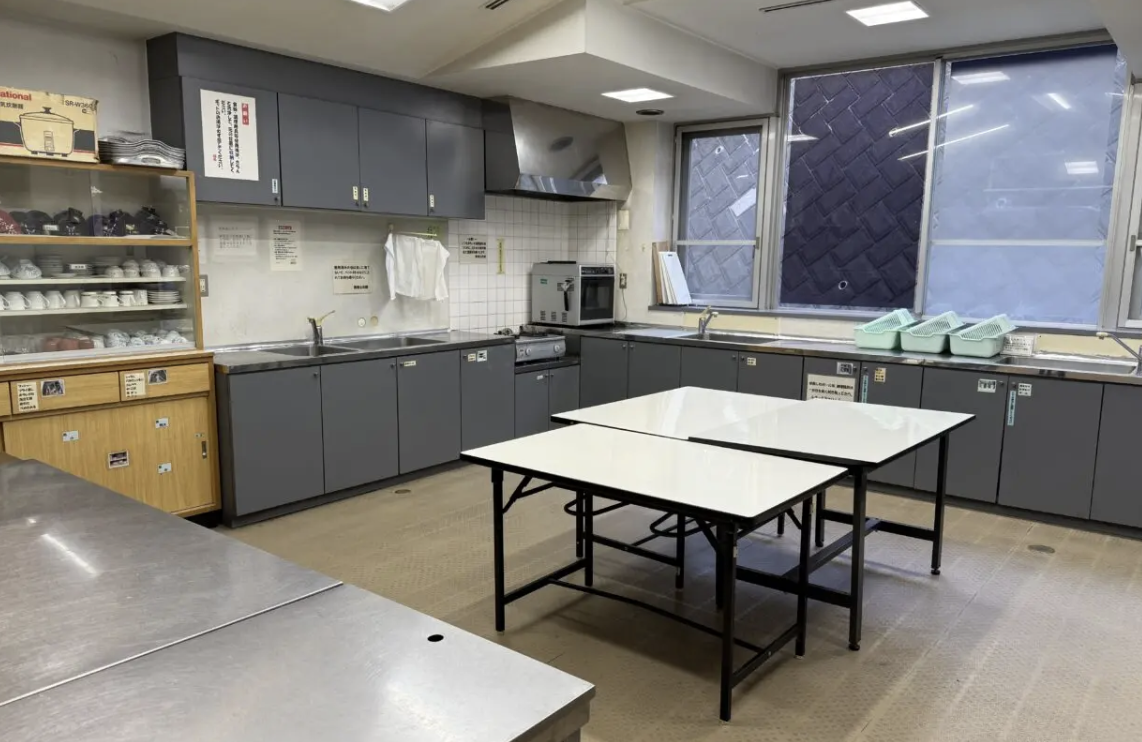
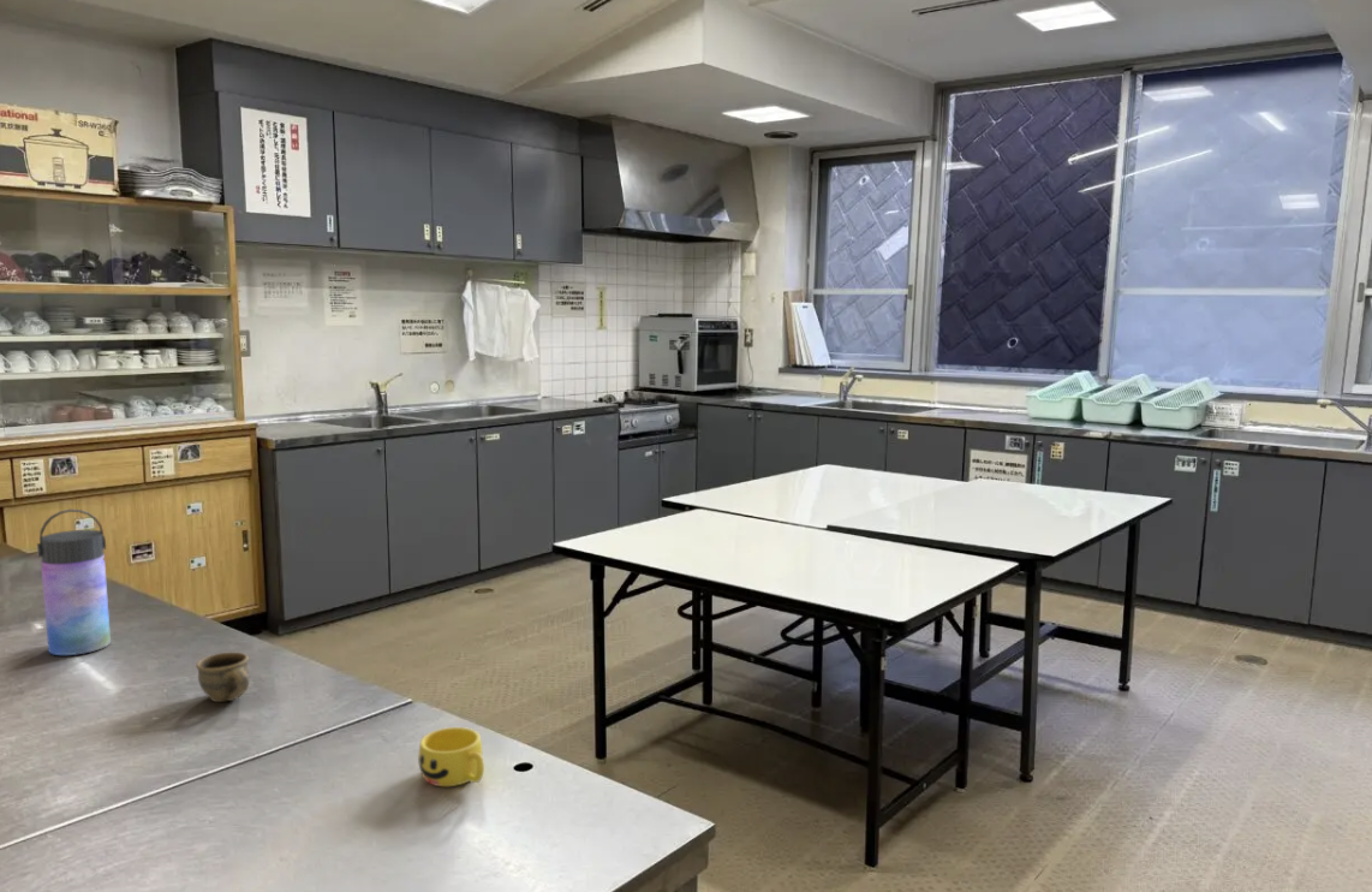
+ water bottle (73, 578)
+ cup (457, 760)
+ cup (226, 680)
